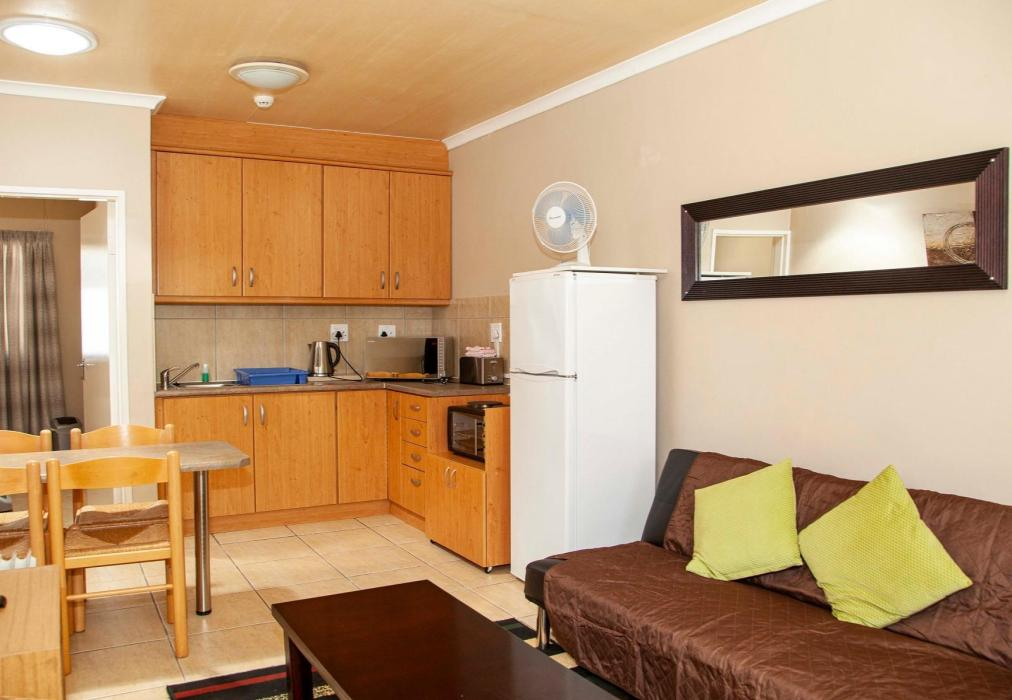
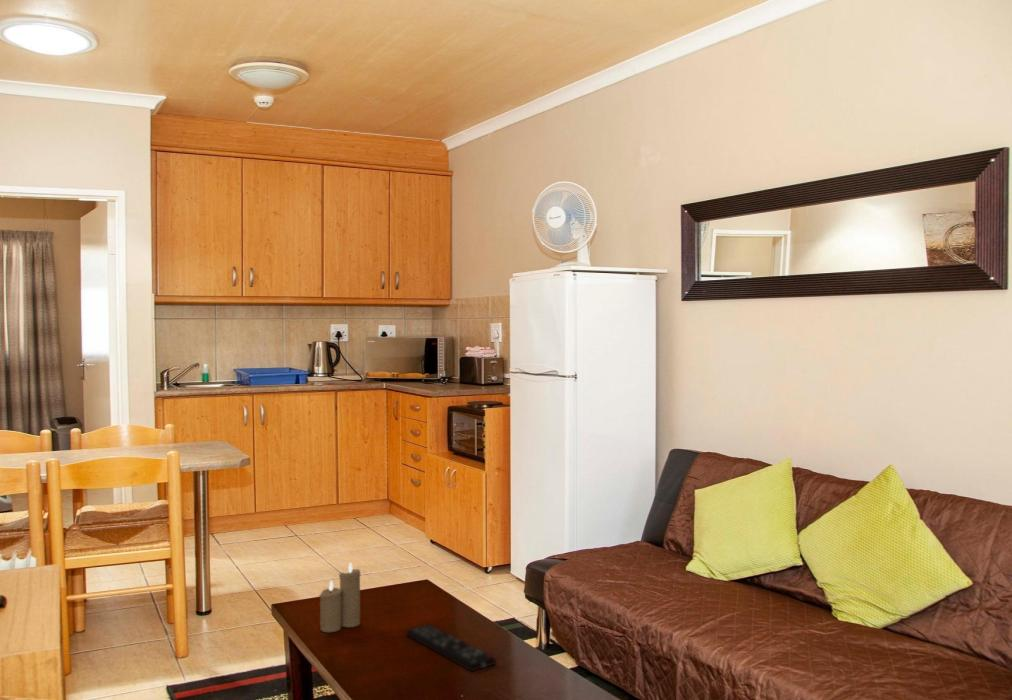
+ remote control (449, 645)
+ candle (340, 595)
